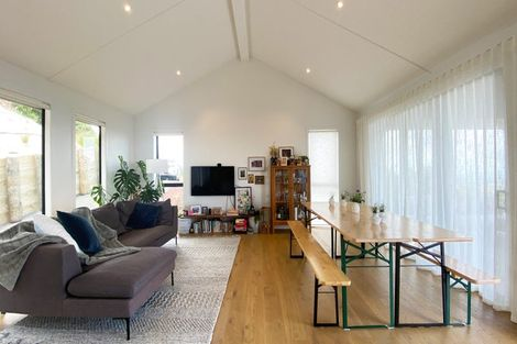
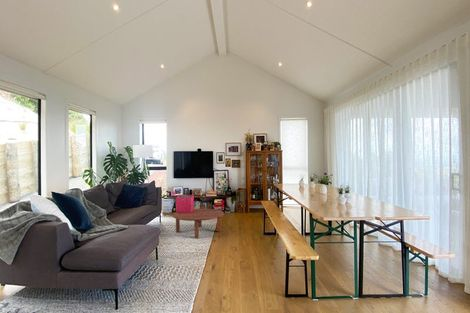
+ coffee table (198, 222)
+ storage bin (185, 203)
